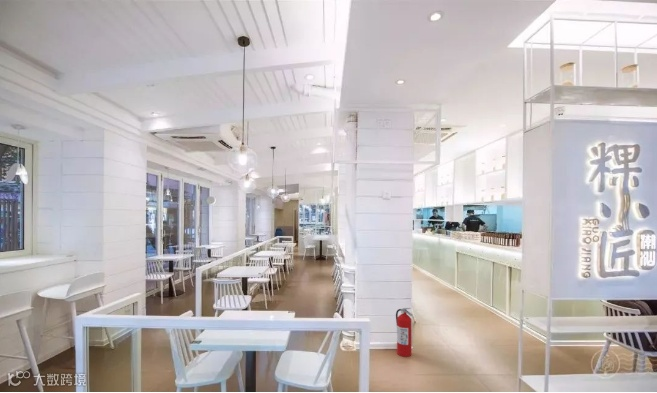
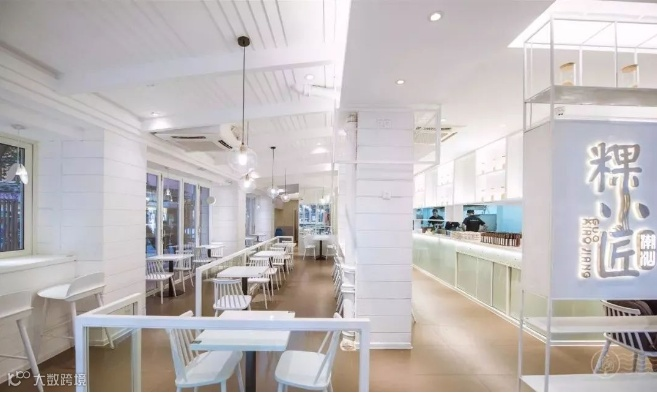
- fire extinguisher (404, 329)
